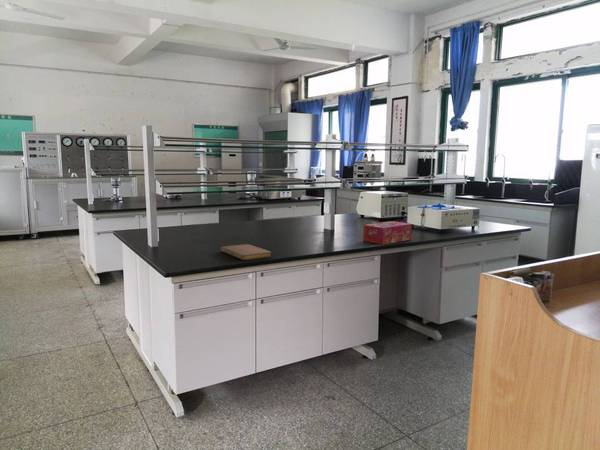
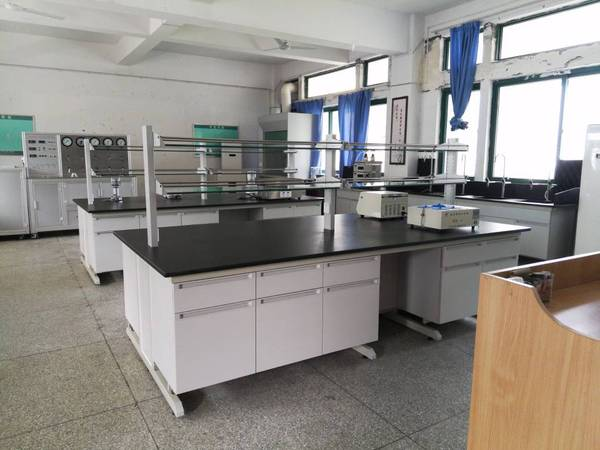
- notebook (245, 251)
- tissue box (387, 232)
